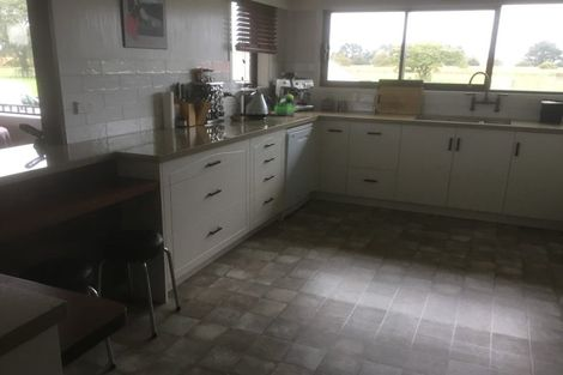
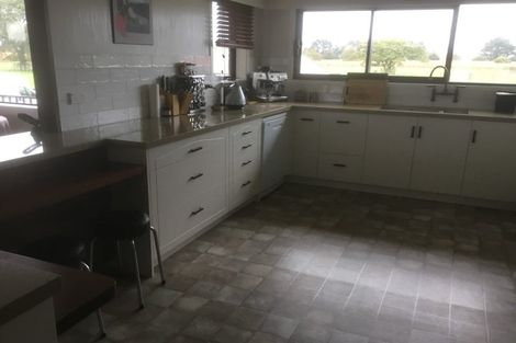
- plant (284, 104)
